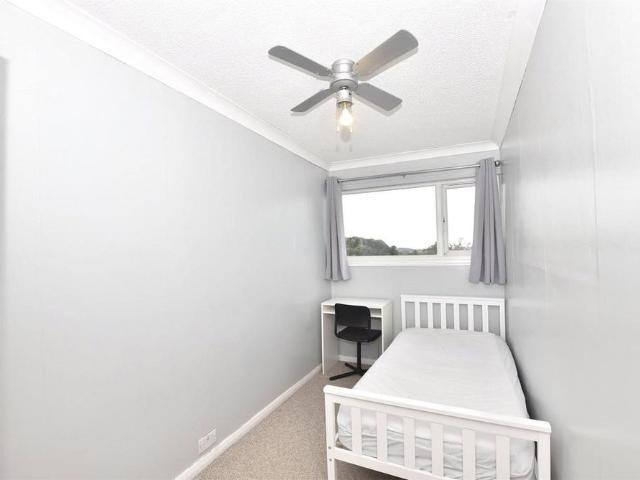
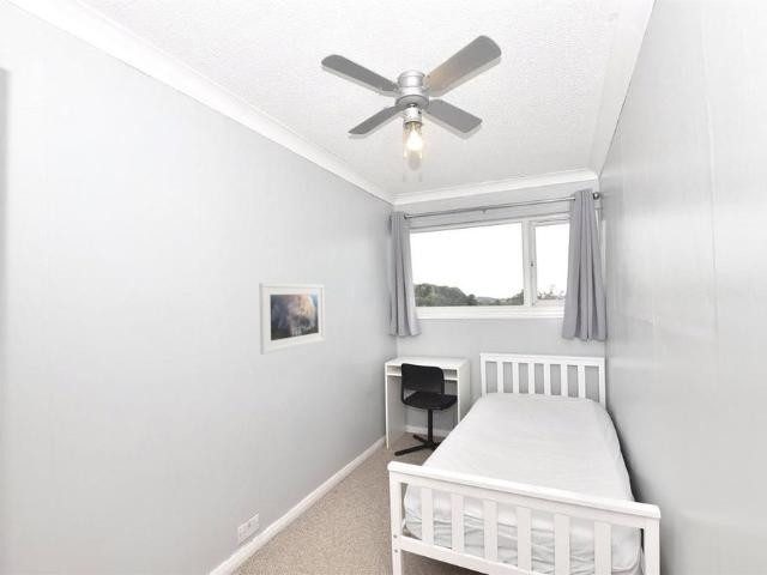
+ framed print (295, 315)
